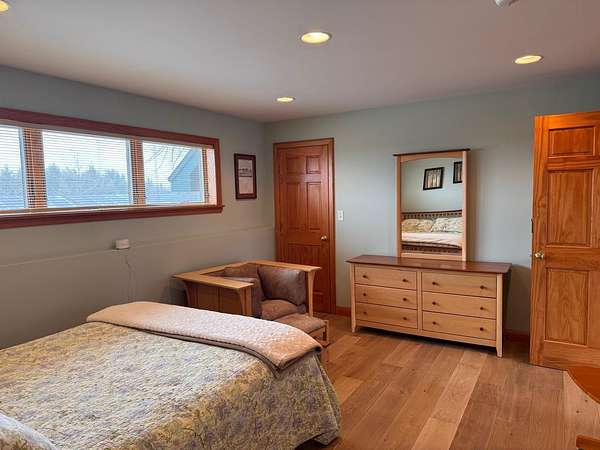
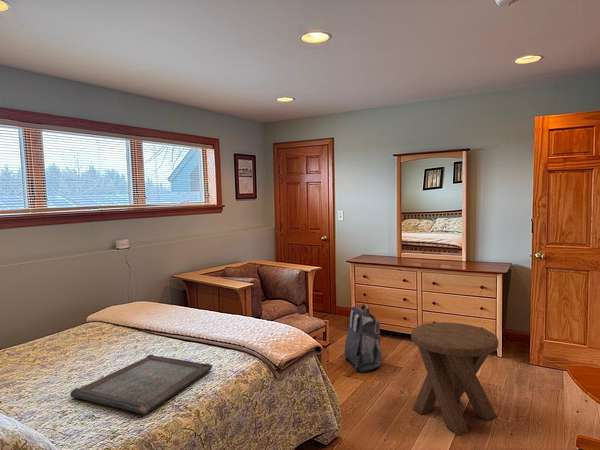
+ serving tray (147, 379)
+ music stool (453, 373)
+ backpack (361, 334)
